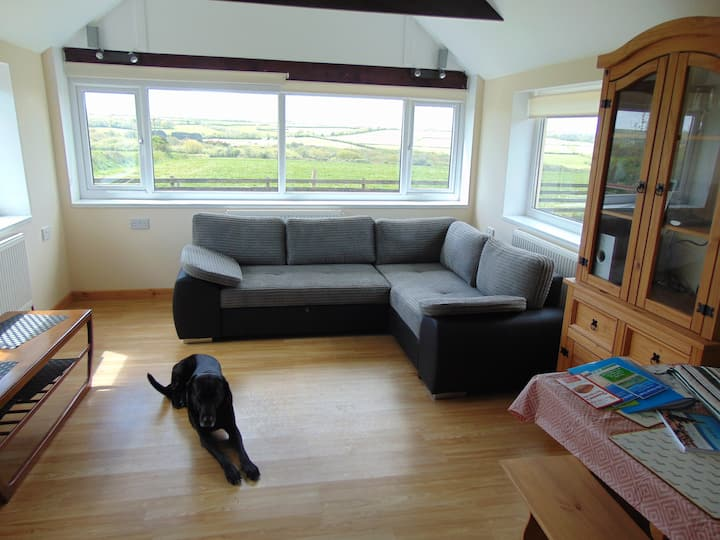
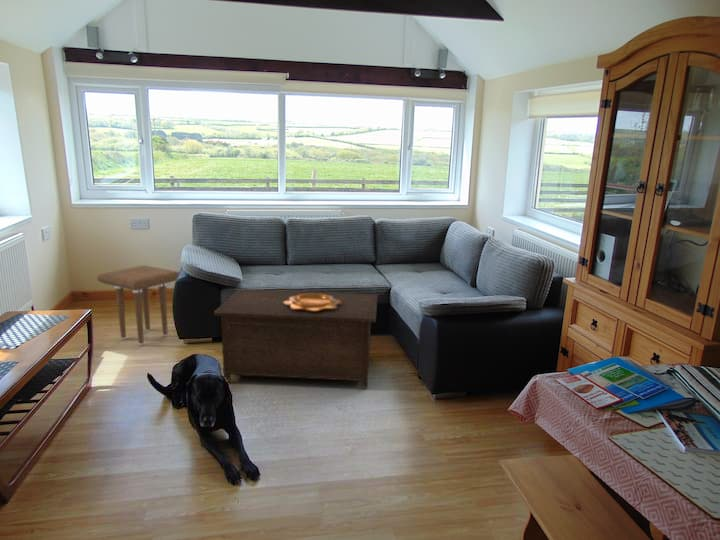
+ cabinet (301, 335)
+ decorative bowl (312, 301)
+ side table (141, 305)
